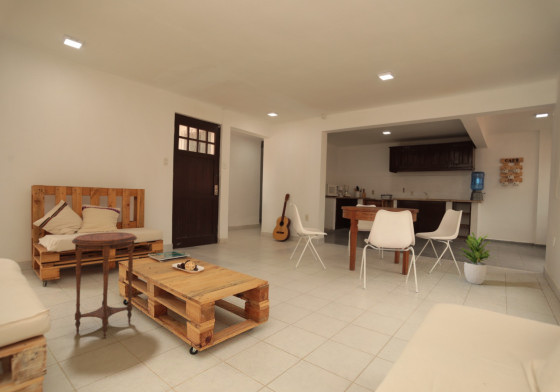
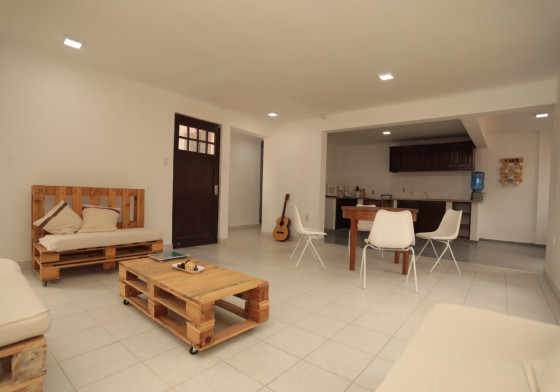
- potted plant (476, 256)
- side table (105, 282)
